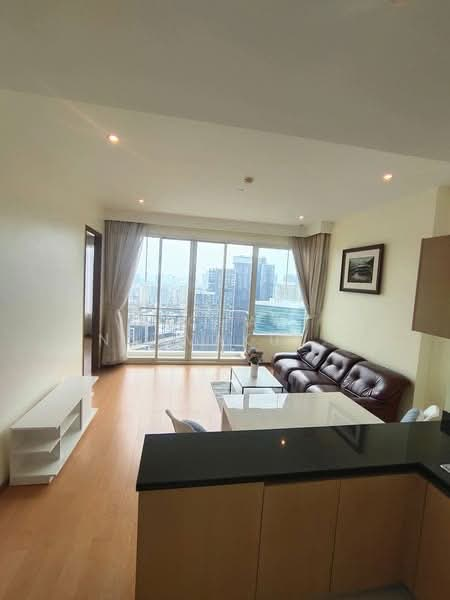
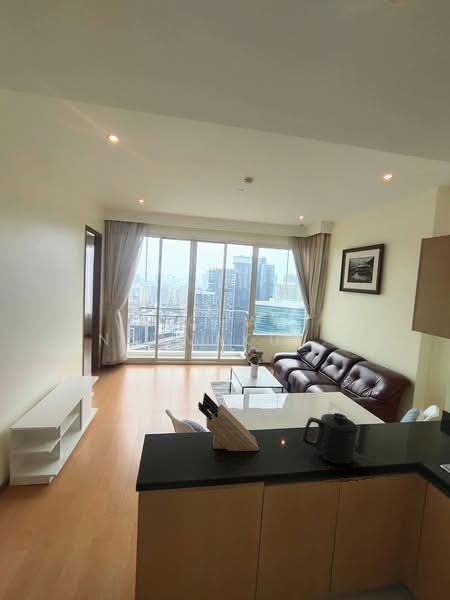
+ knife block (228, 420)
+ mug (331, 436)
